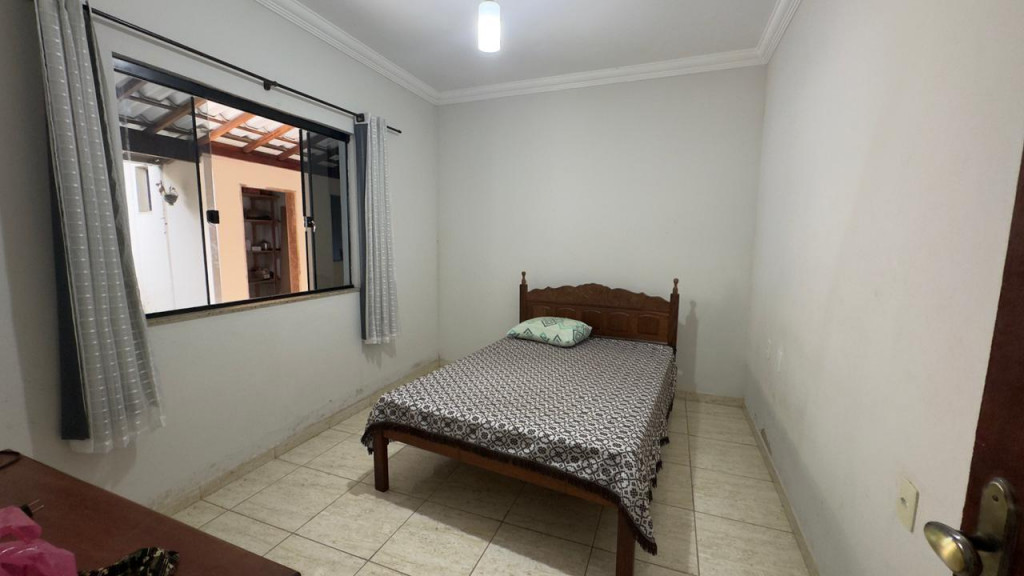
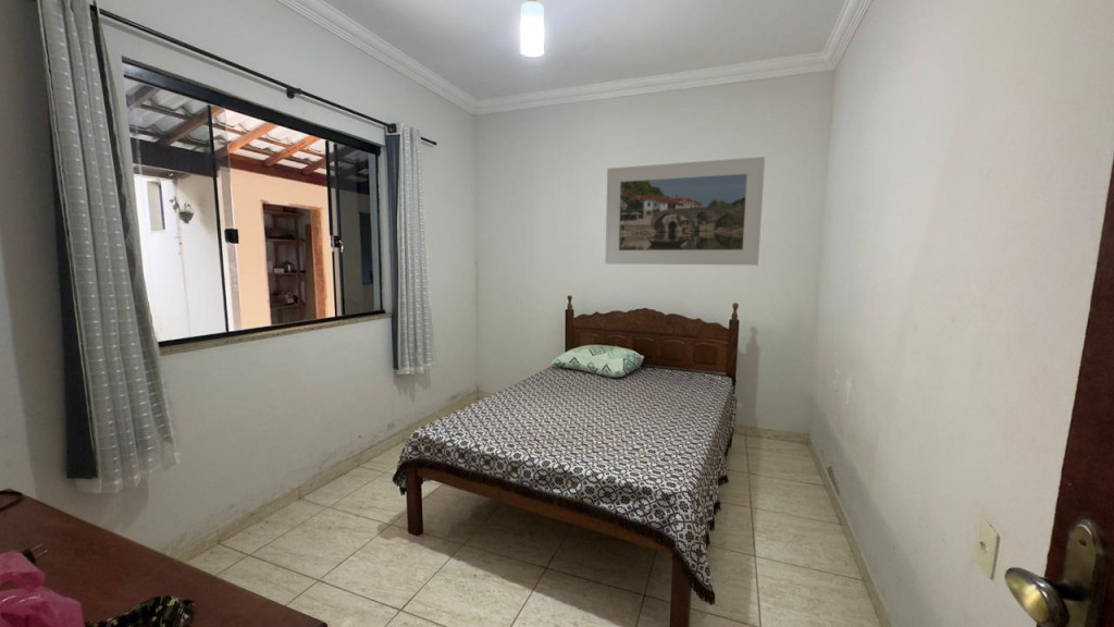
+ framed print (679, 214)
